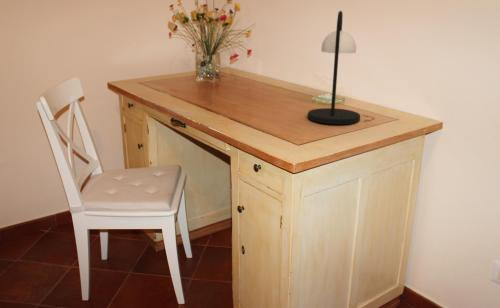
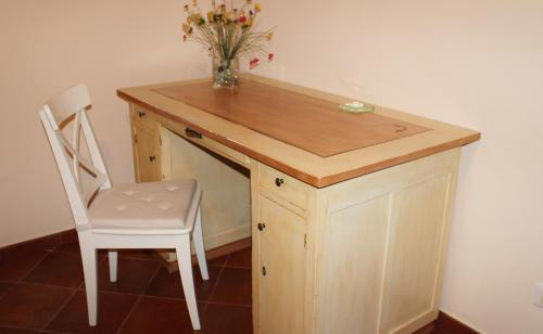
- table lamp (337, 66)
